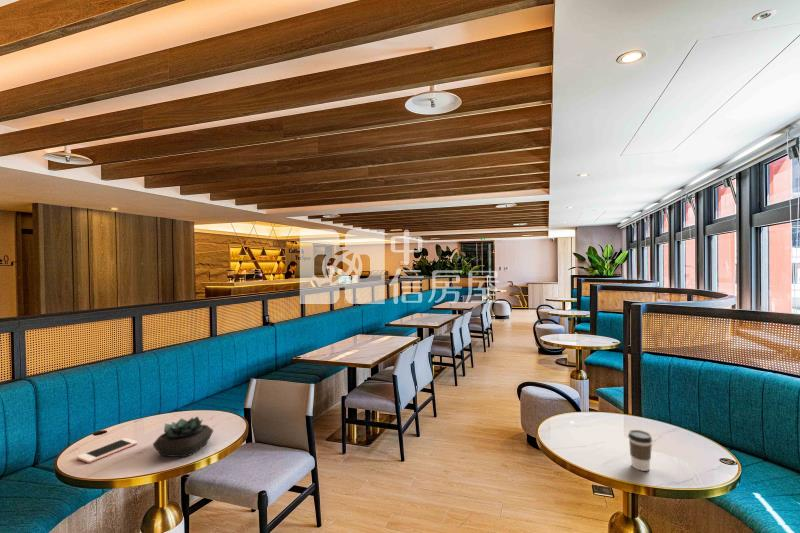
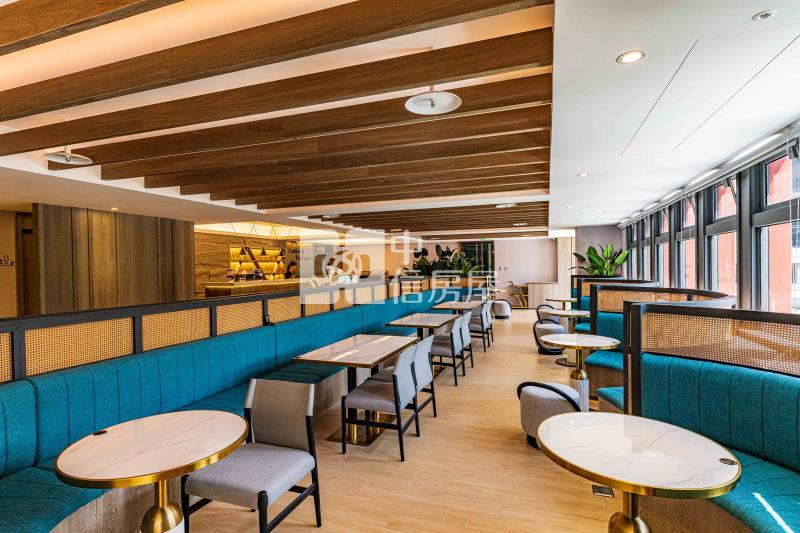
- coffee cup (640, 450)
- cell phone (108, 449)
- succulent plant (184, 435)
